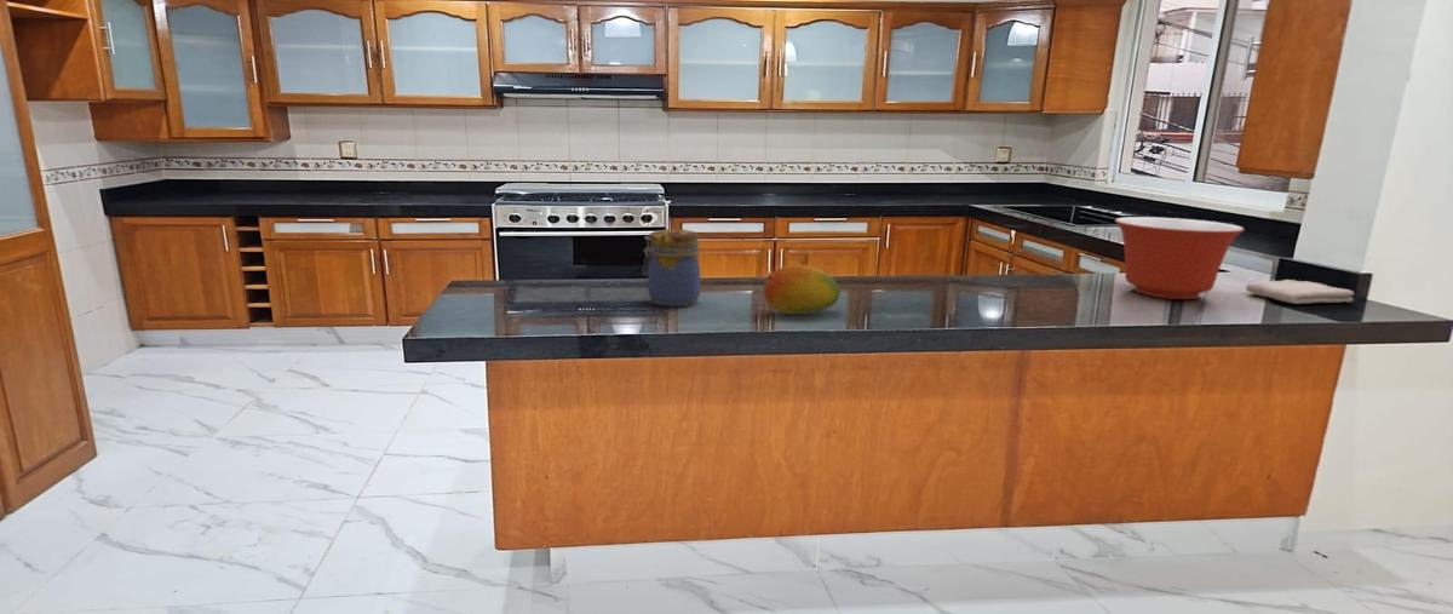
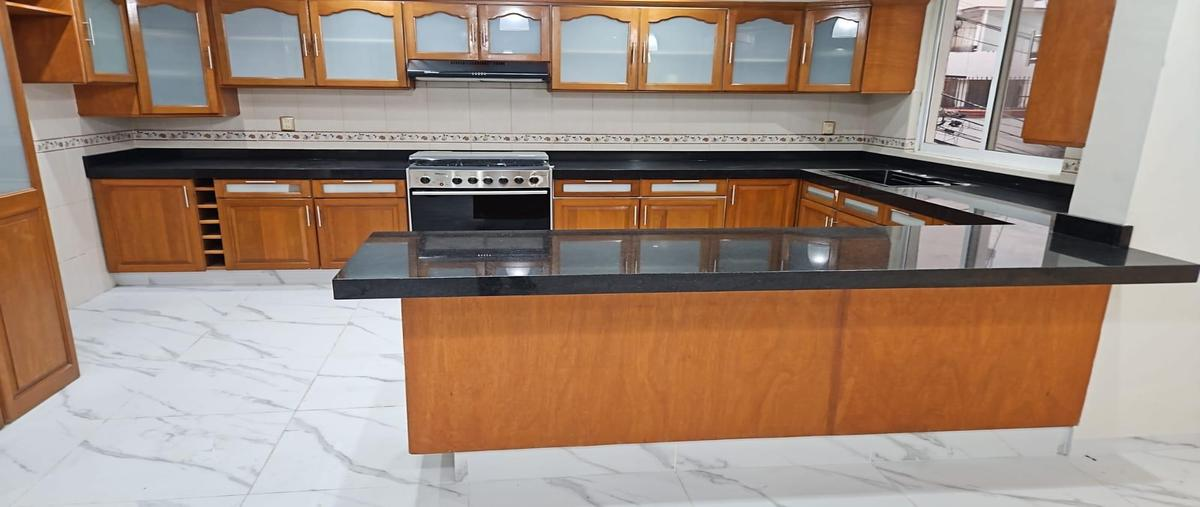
- jar (671, 265)
- fruit (803, 288)
- mixing bowl (1171, 258)
- washcloth (1299, 291)
